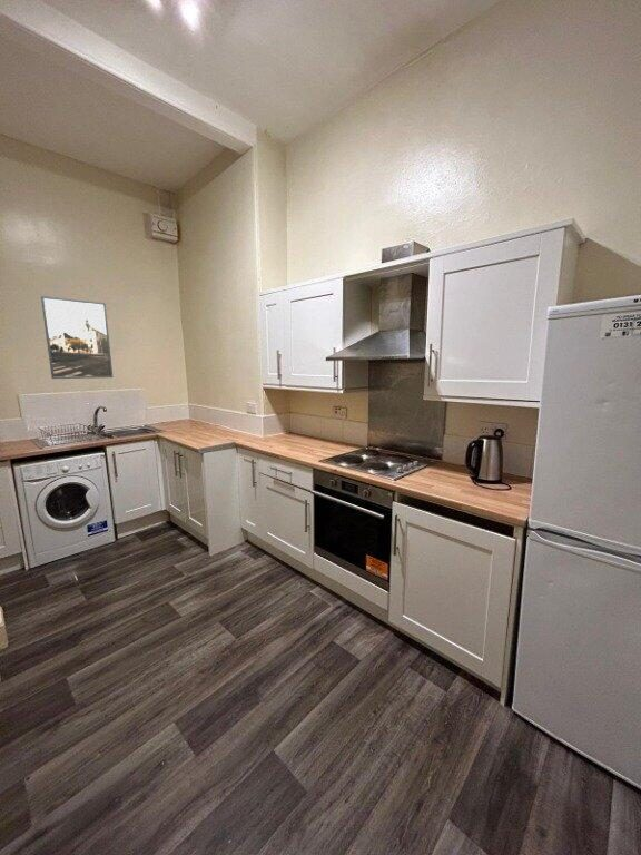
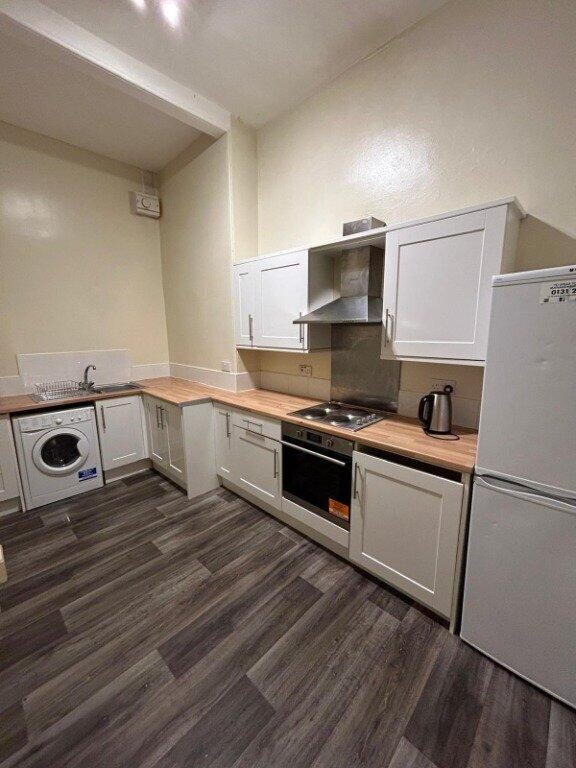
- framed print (79, 340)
